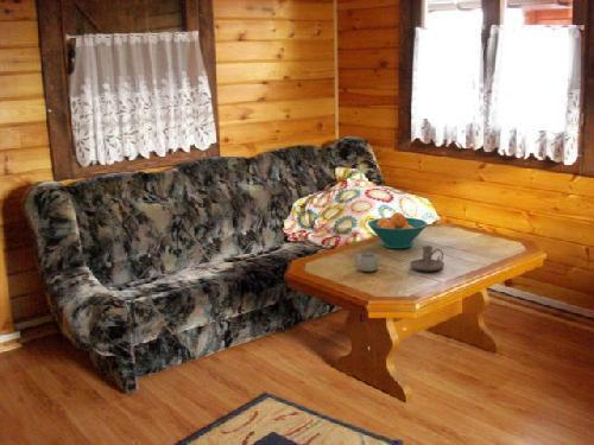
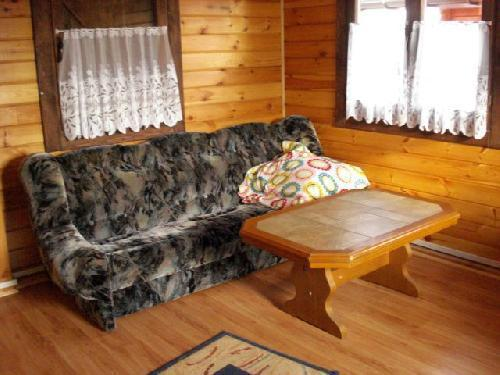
- fruit bowl (397, 229)
- mug (365, 261)
- candle holder (429, 256)
